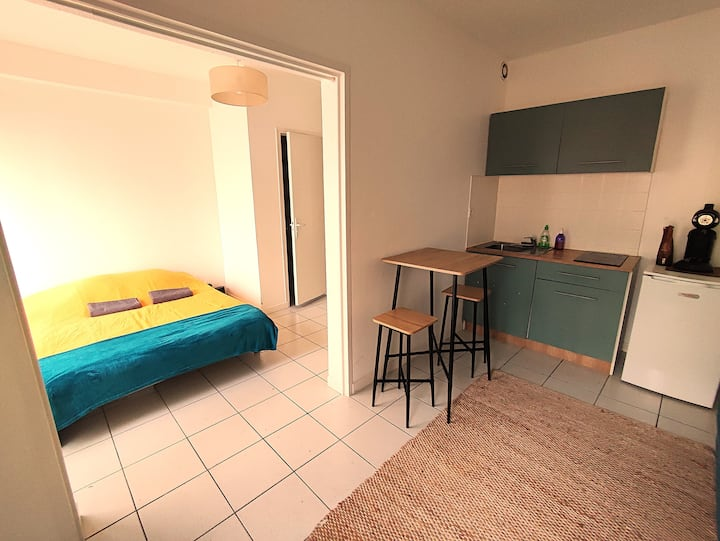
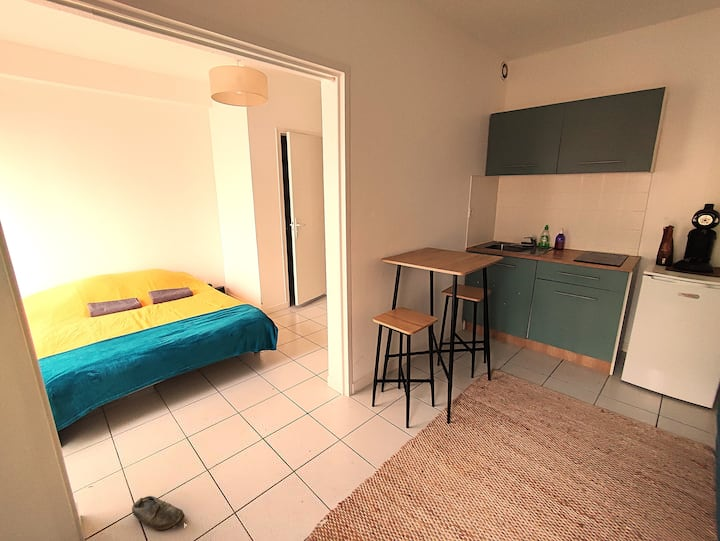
+ shoe (157, 511)
